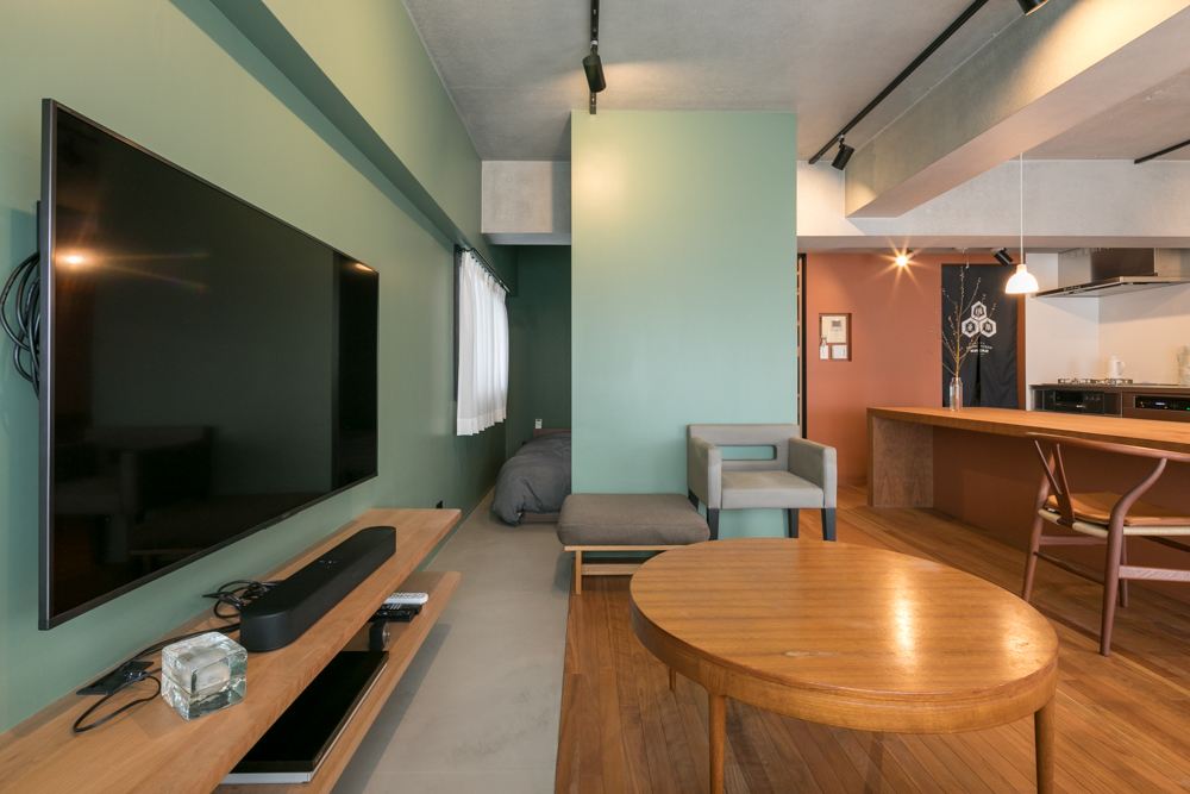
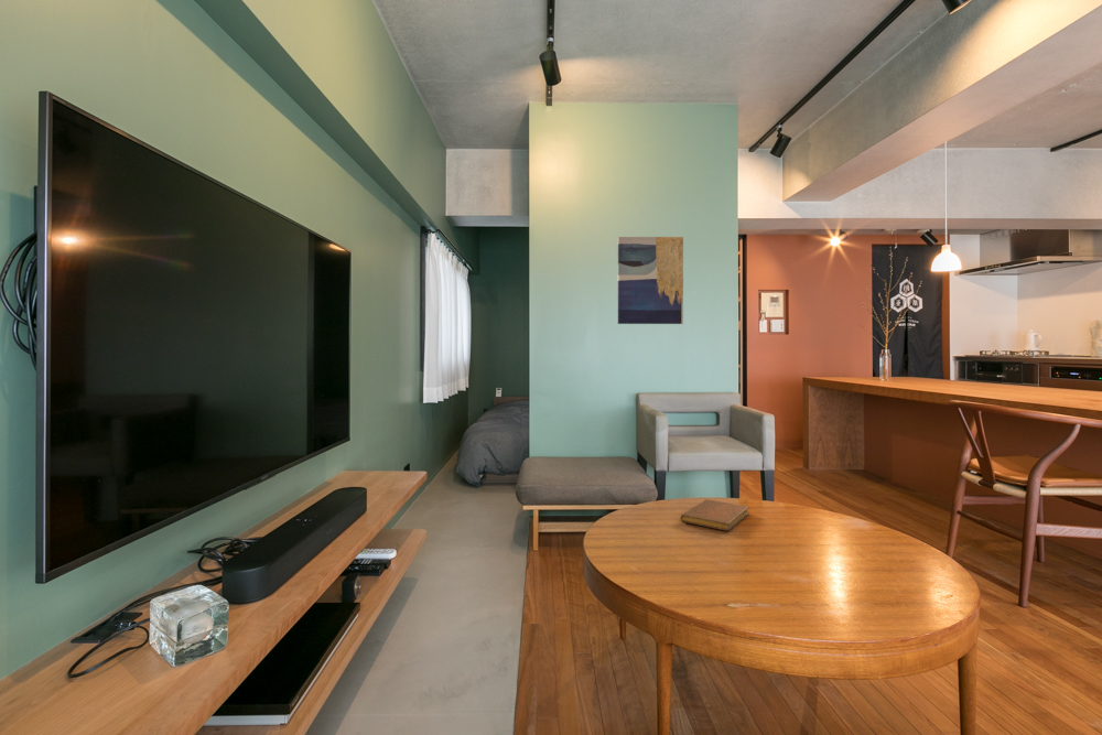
+ wall art (650, 280)
+ notebook (715, 514)
